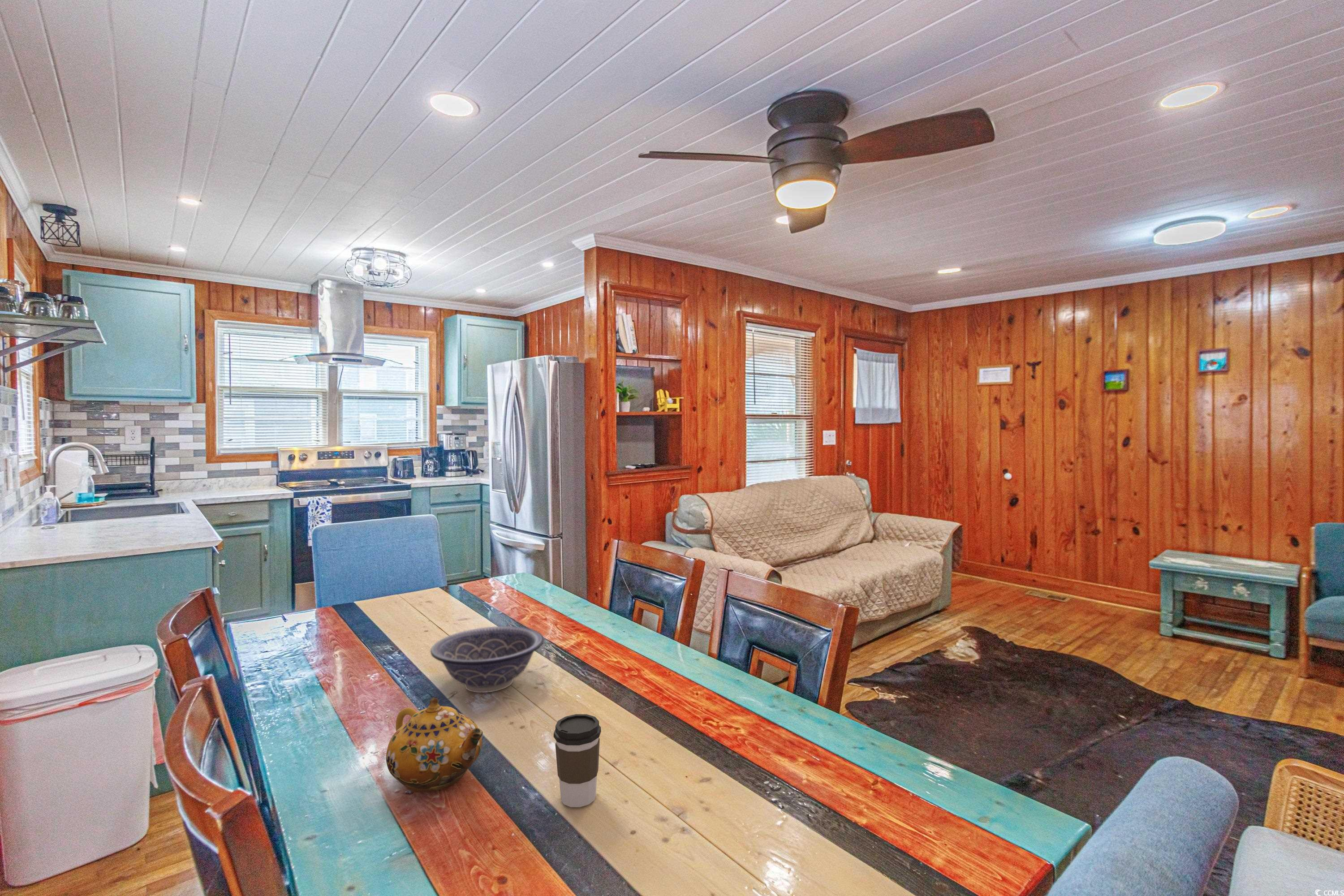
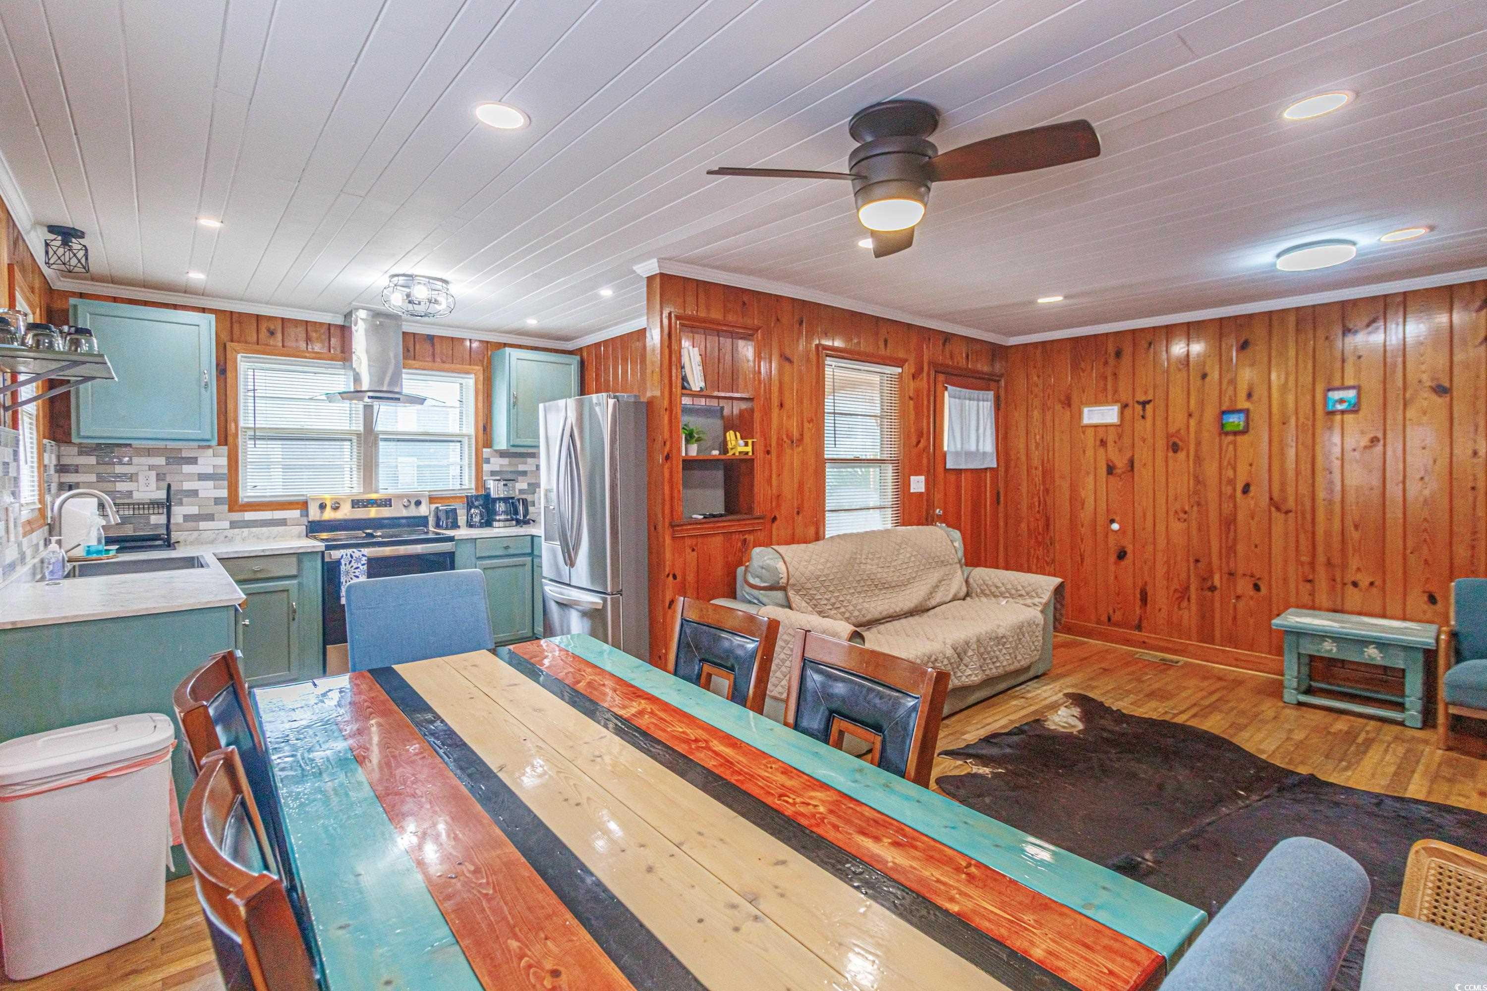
- coffee cup (578, 760)
- teapot (435, 738)
- decorative bowl (489, 663)
